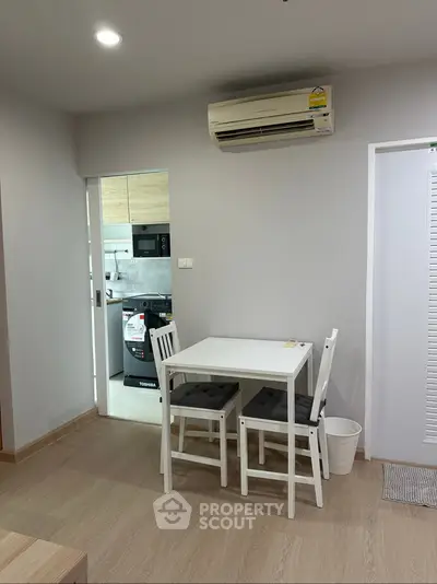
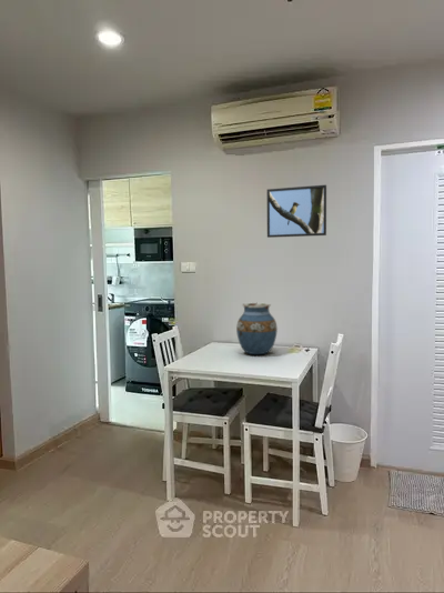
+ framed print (295, 211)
+ vase (256, 328)
